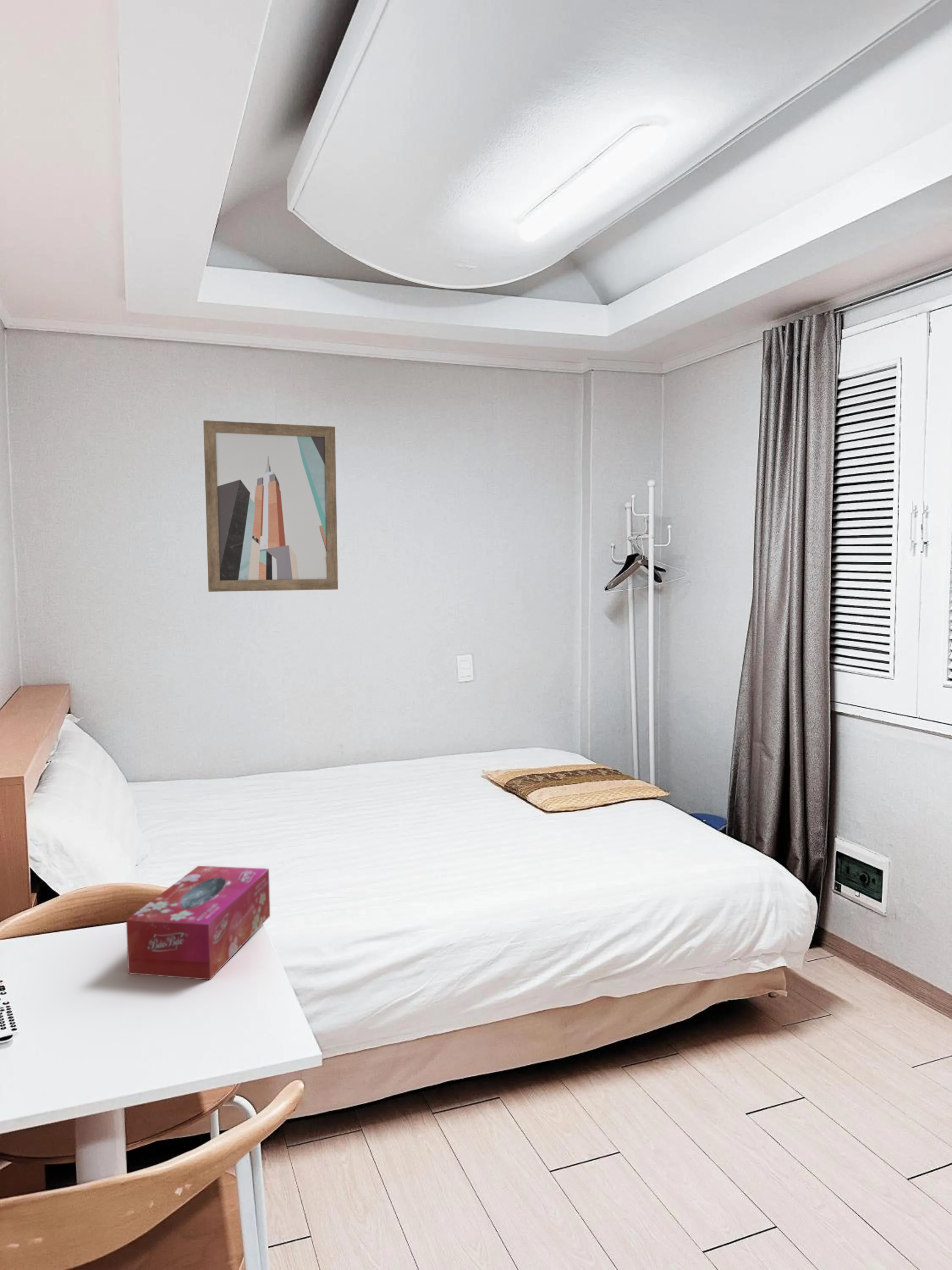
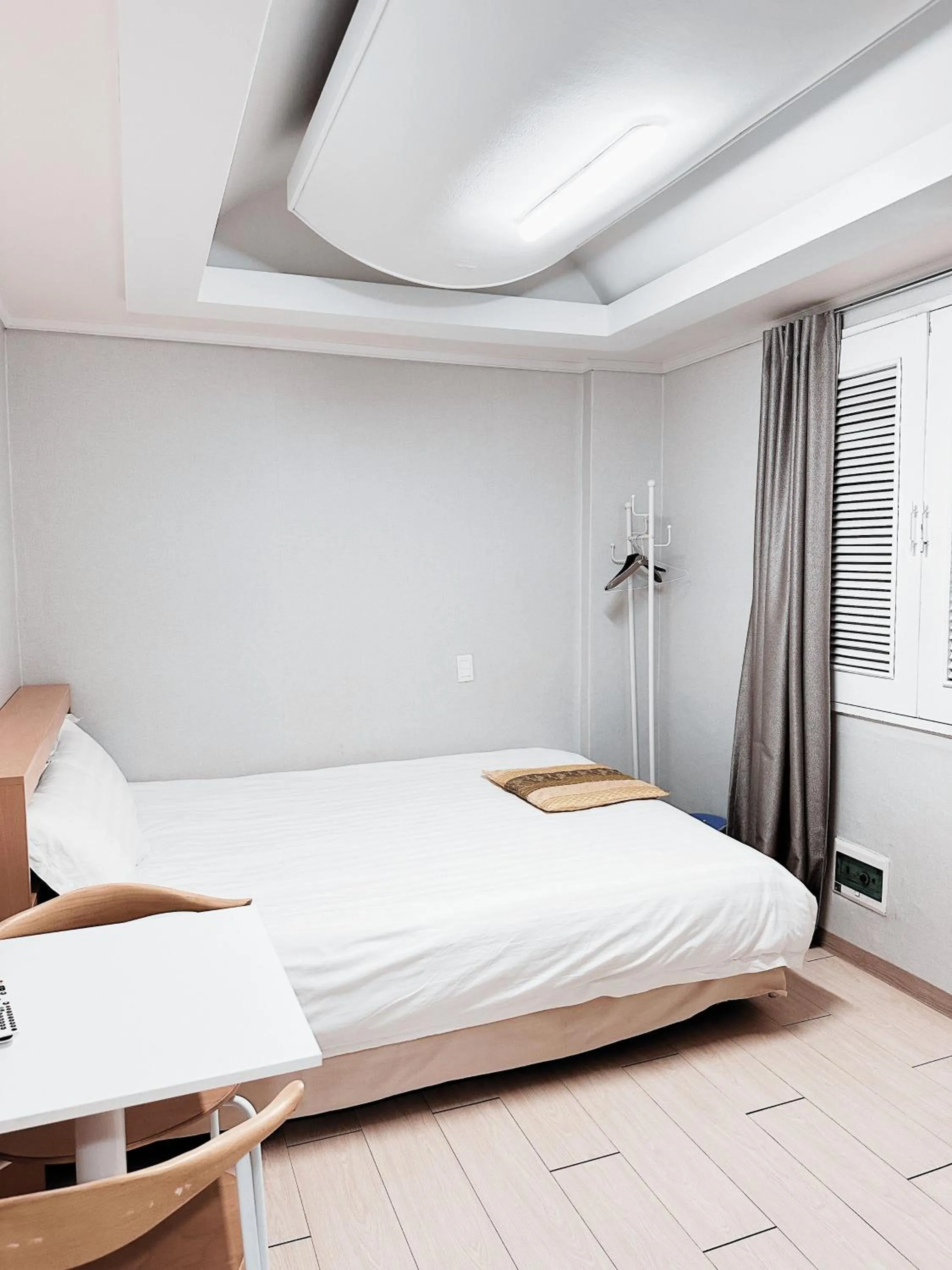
- wall art (272, 508)
- tissue box (204, 918)
